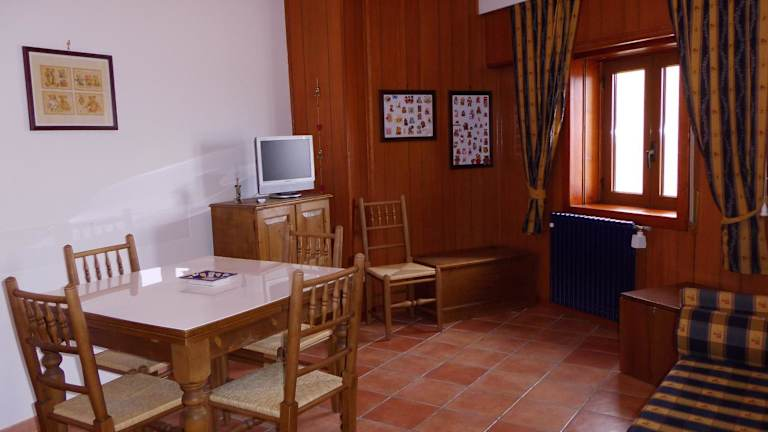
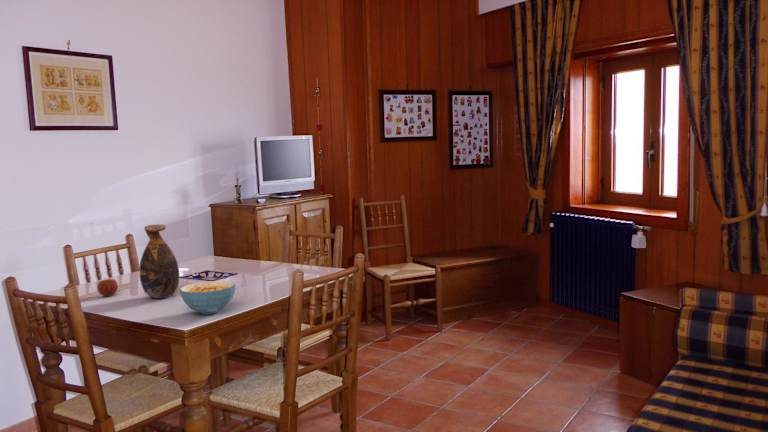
+ cereal bowl (208, 299)
+ apple (107, 286)
+ vase (158, 261)
